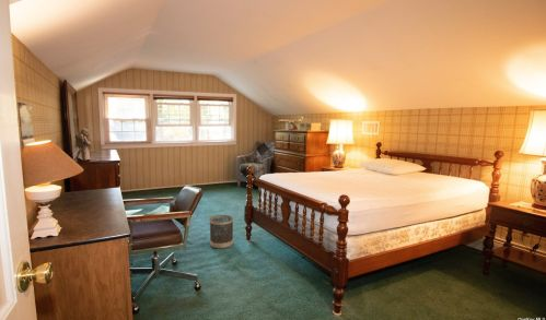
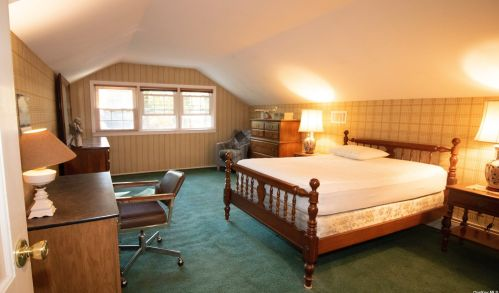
- wastebasket (221, 230)
